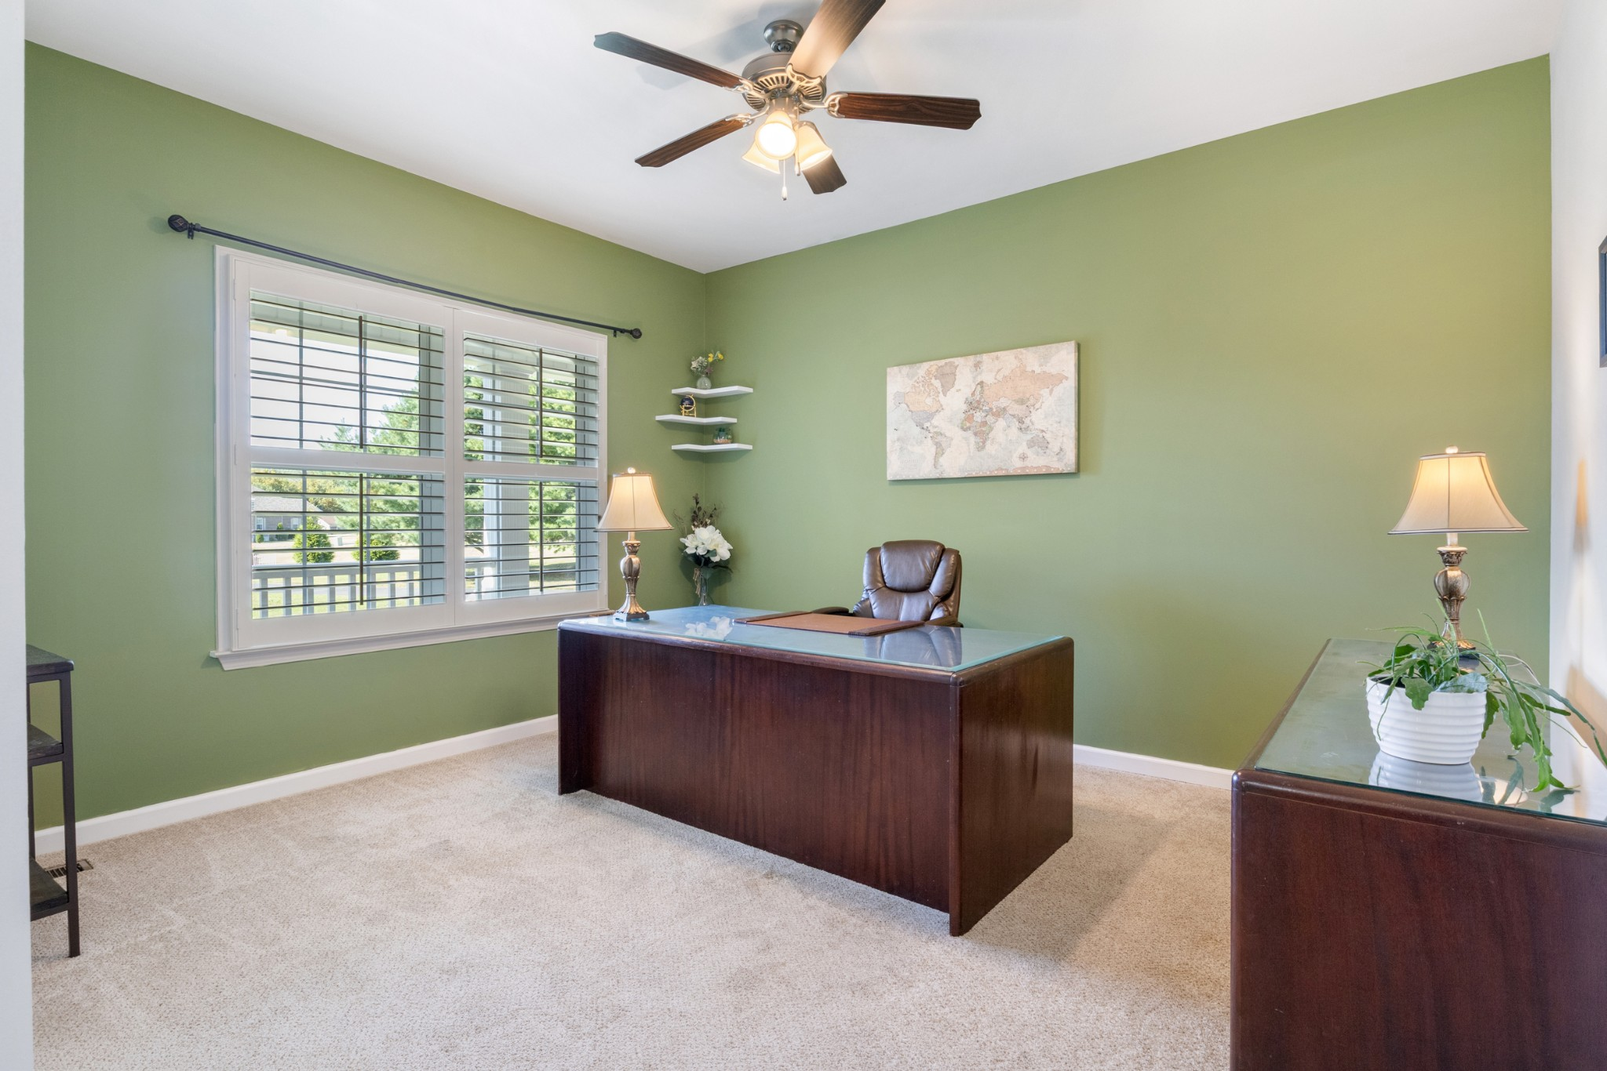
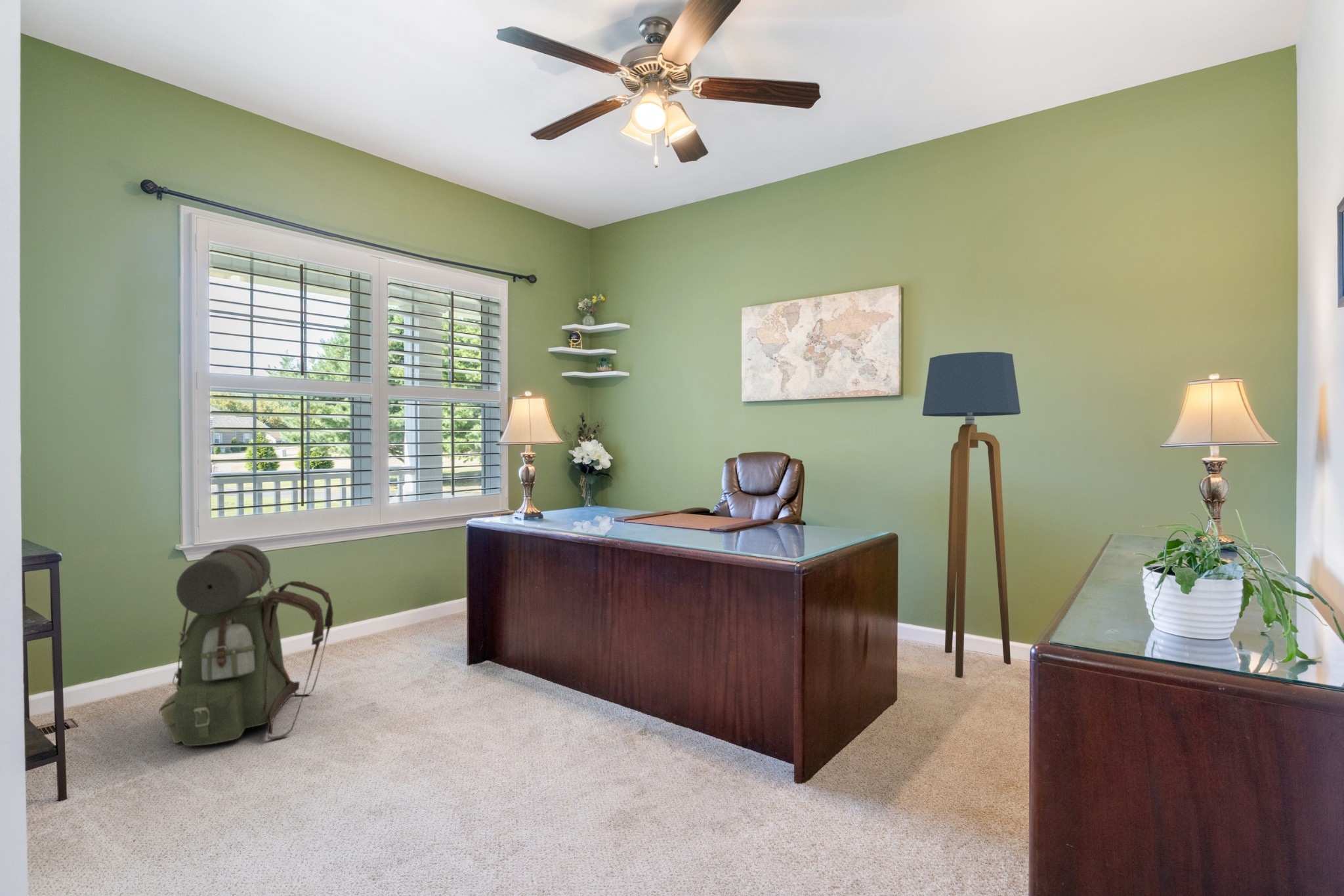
+ floor lamp (967, 512)
+ backpack (251, 634)
